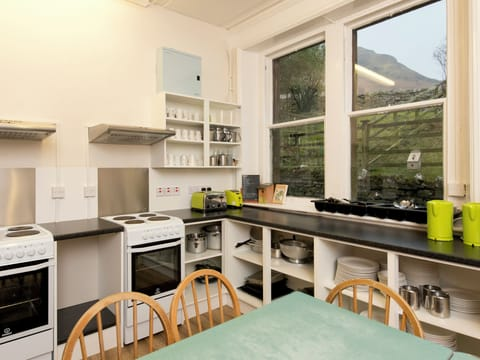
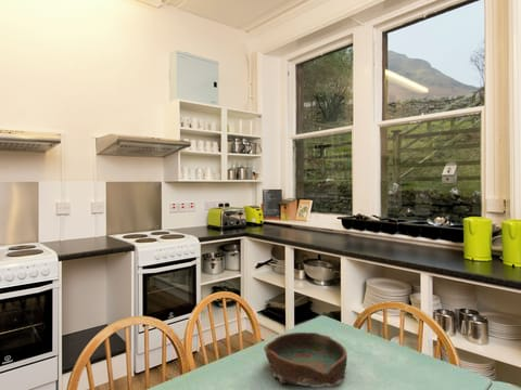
+ bowl (305, 359)
